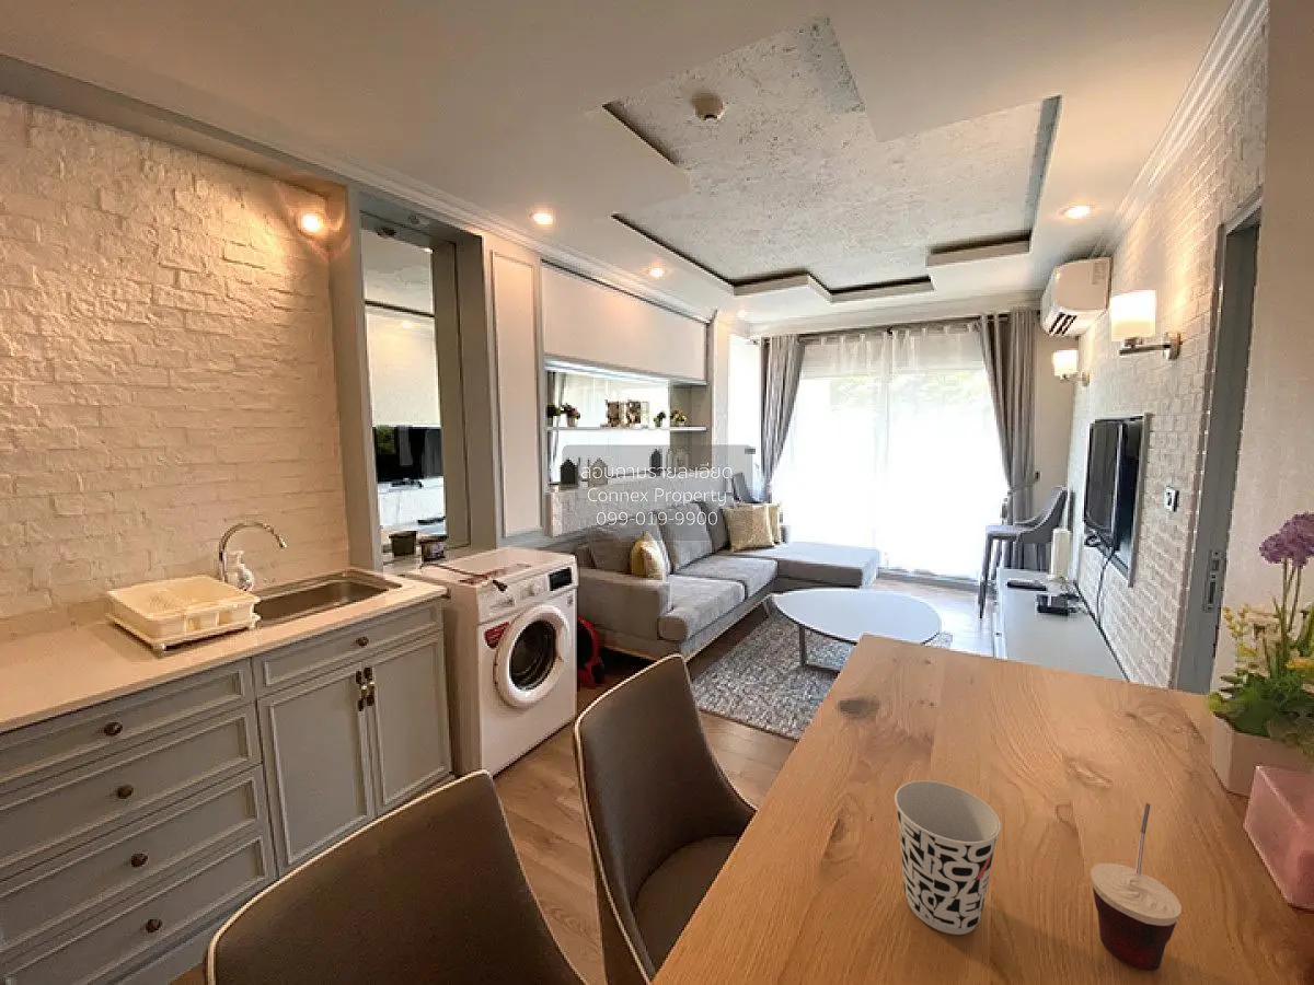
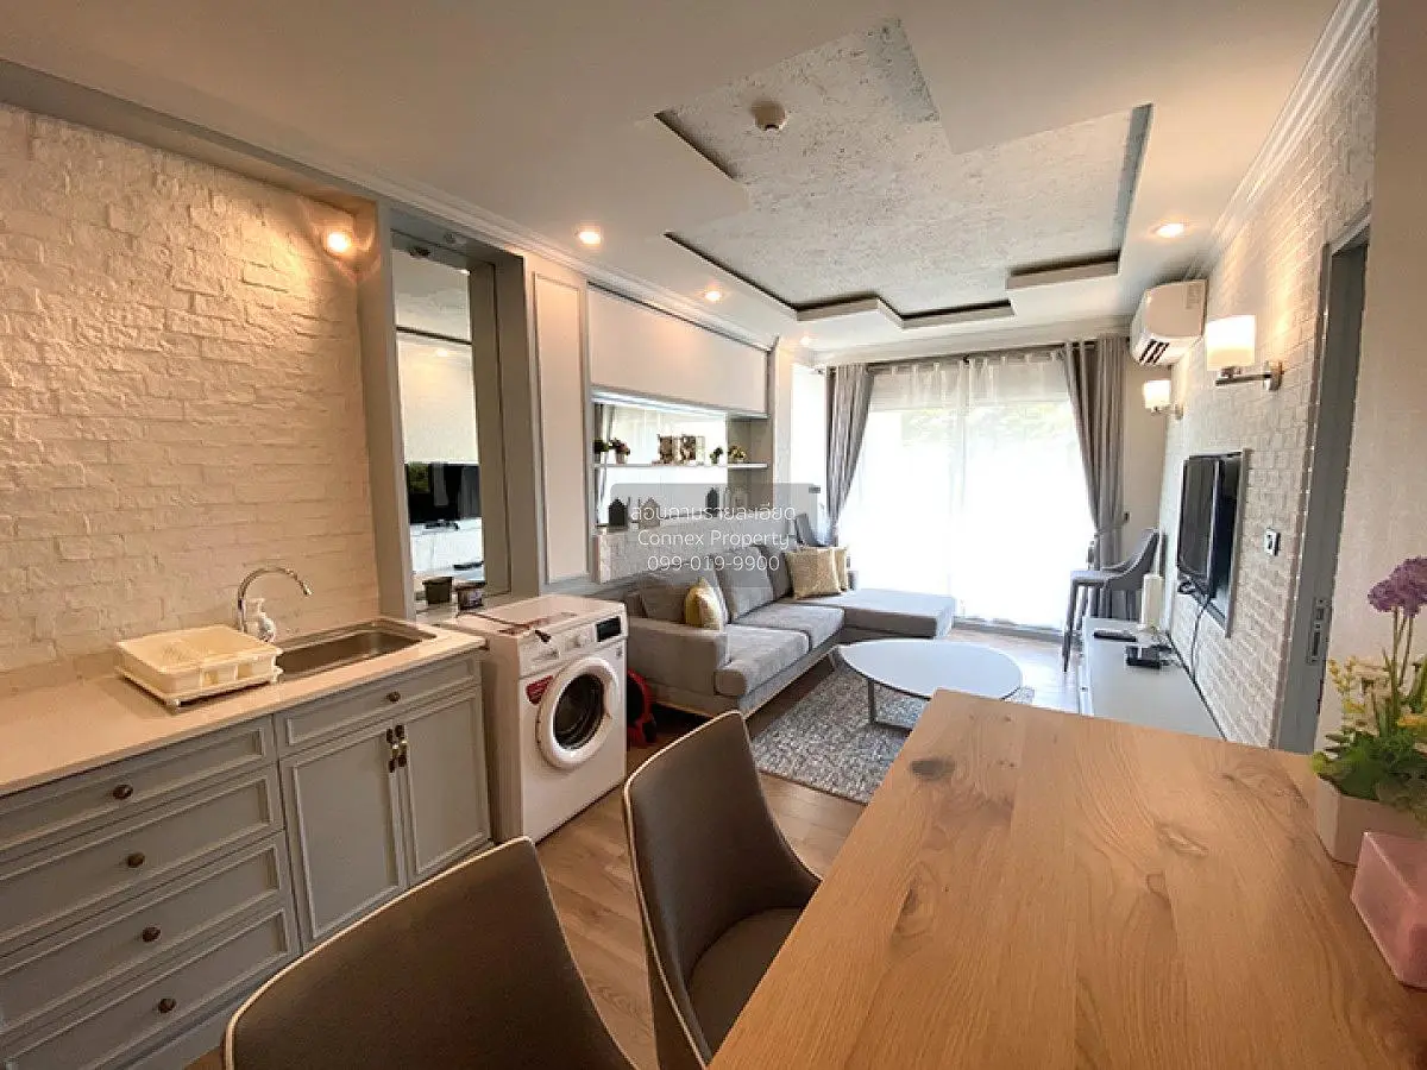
- cup (943, 858)
- cup (1137, 882)
